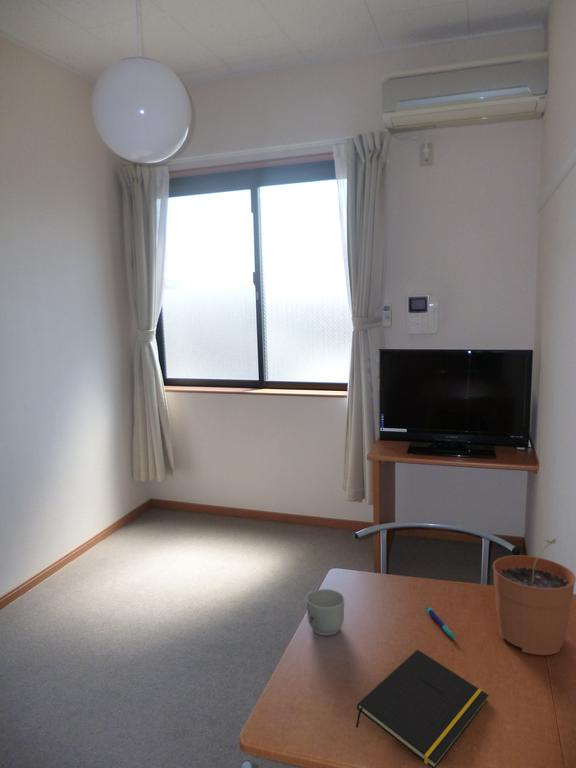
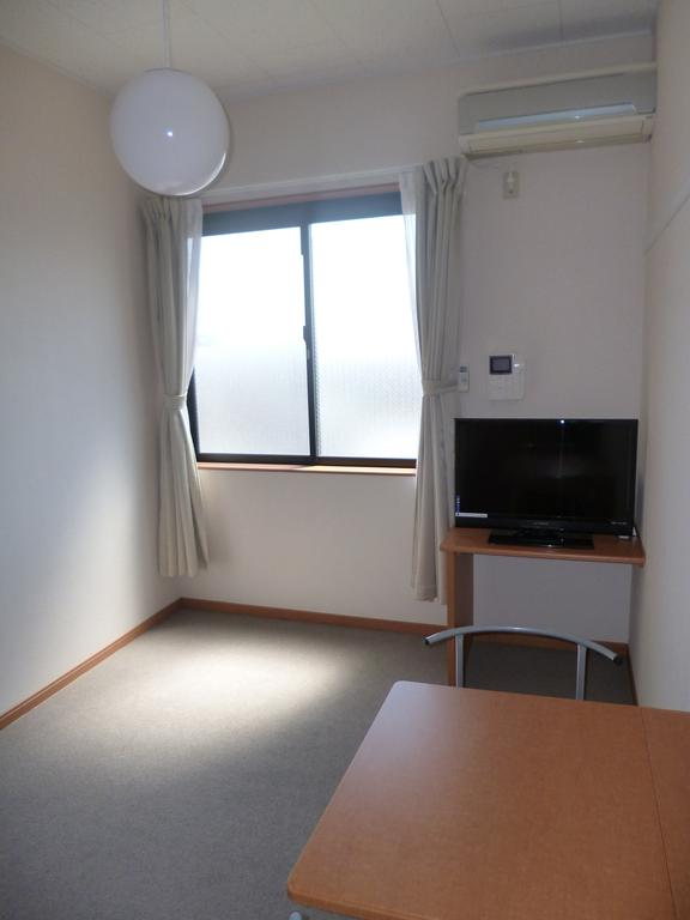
- pen (440, 622)
- notepad (424, 701)
- plant pot (532, 587)
- mug (322, 610)
